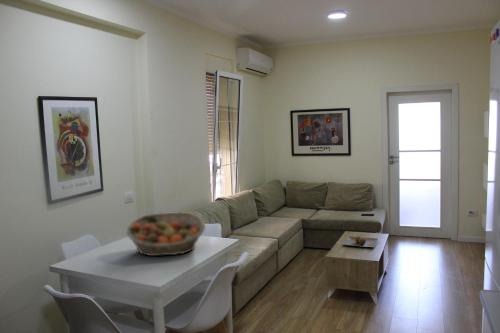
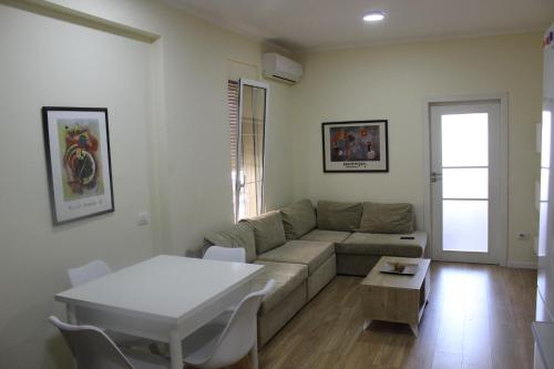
- fruit basket (166, 233)
